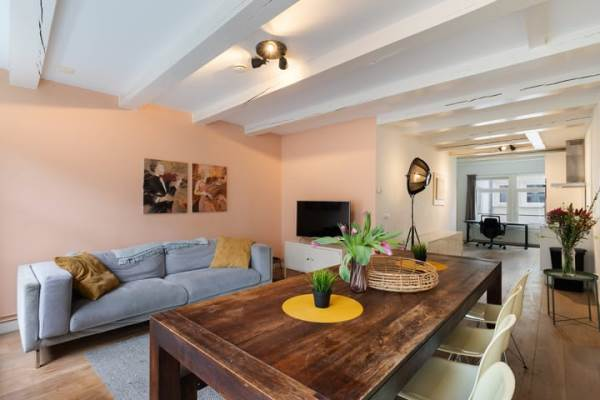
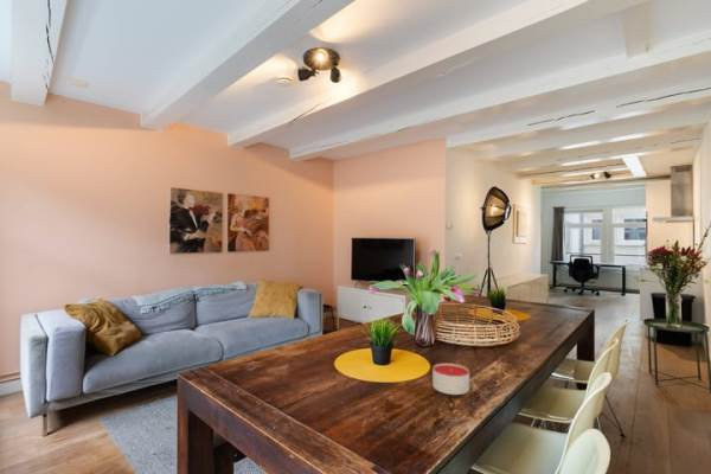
+ candle (450, 377)
